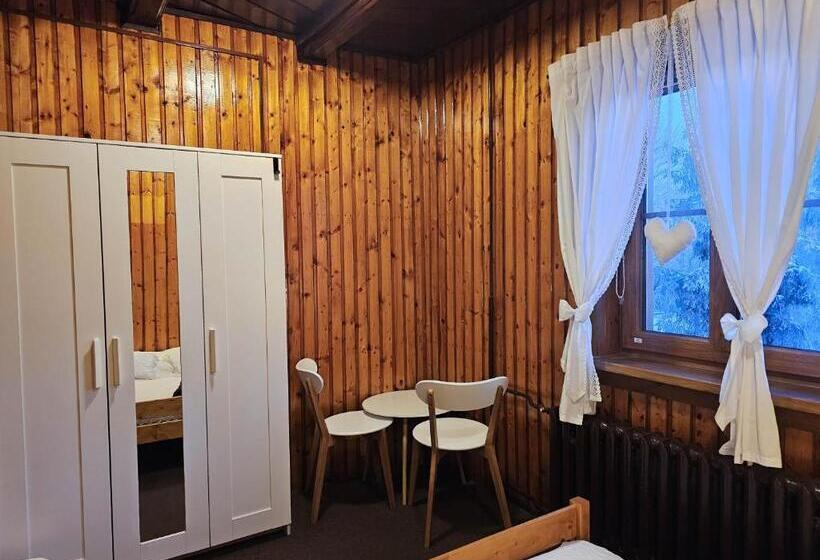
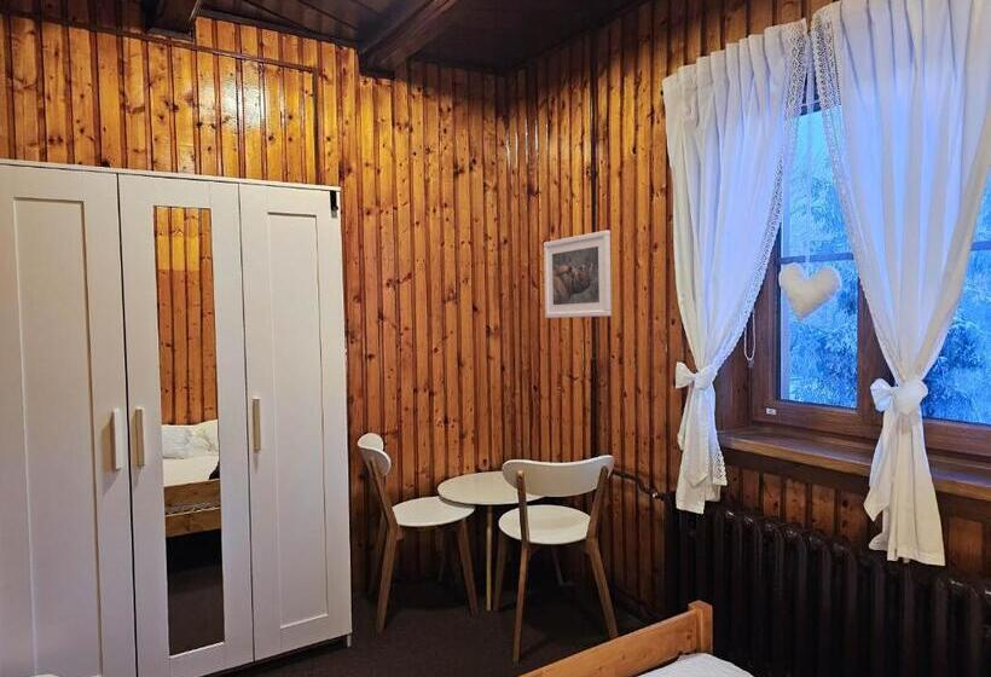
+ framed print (575, 277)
